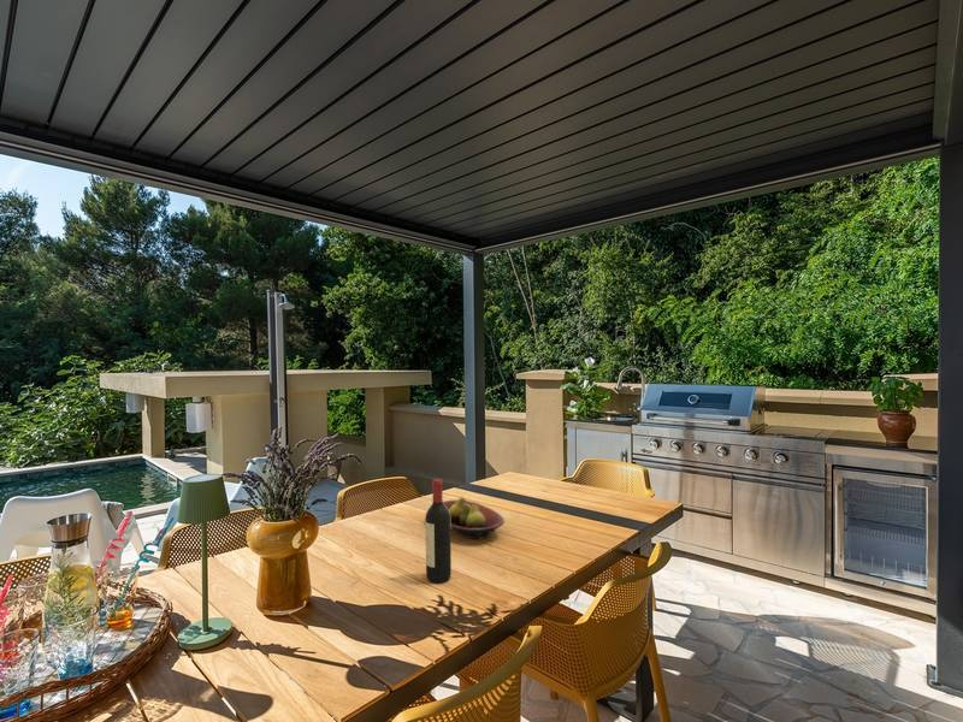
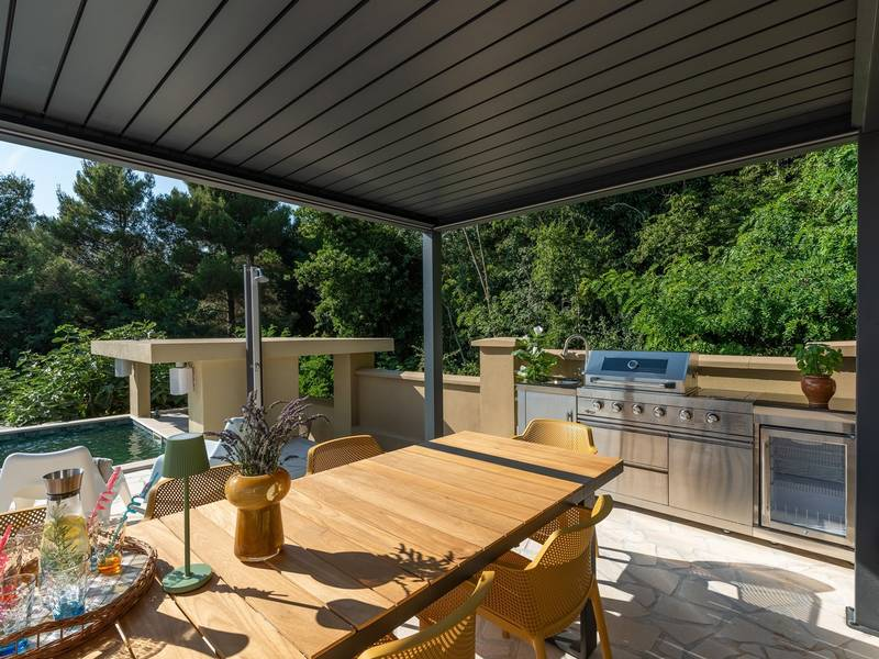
- wine bottle (437, 528)
- fruit bowl (466, 515)
